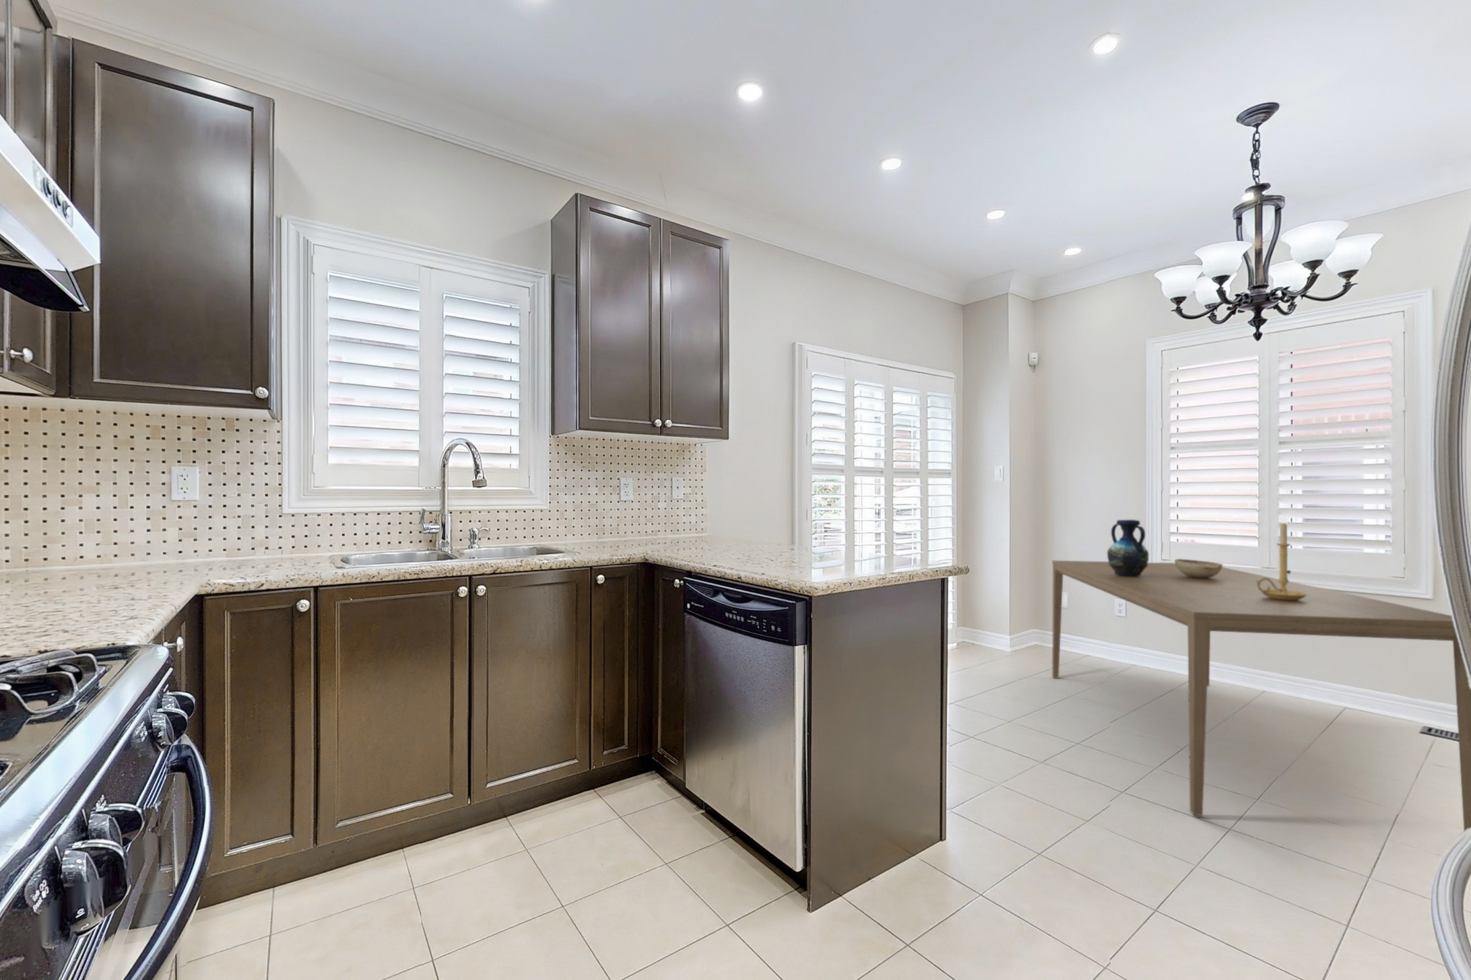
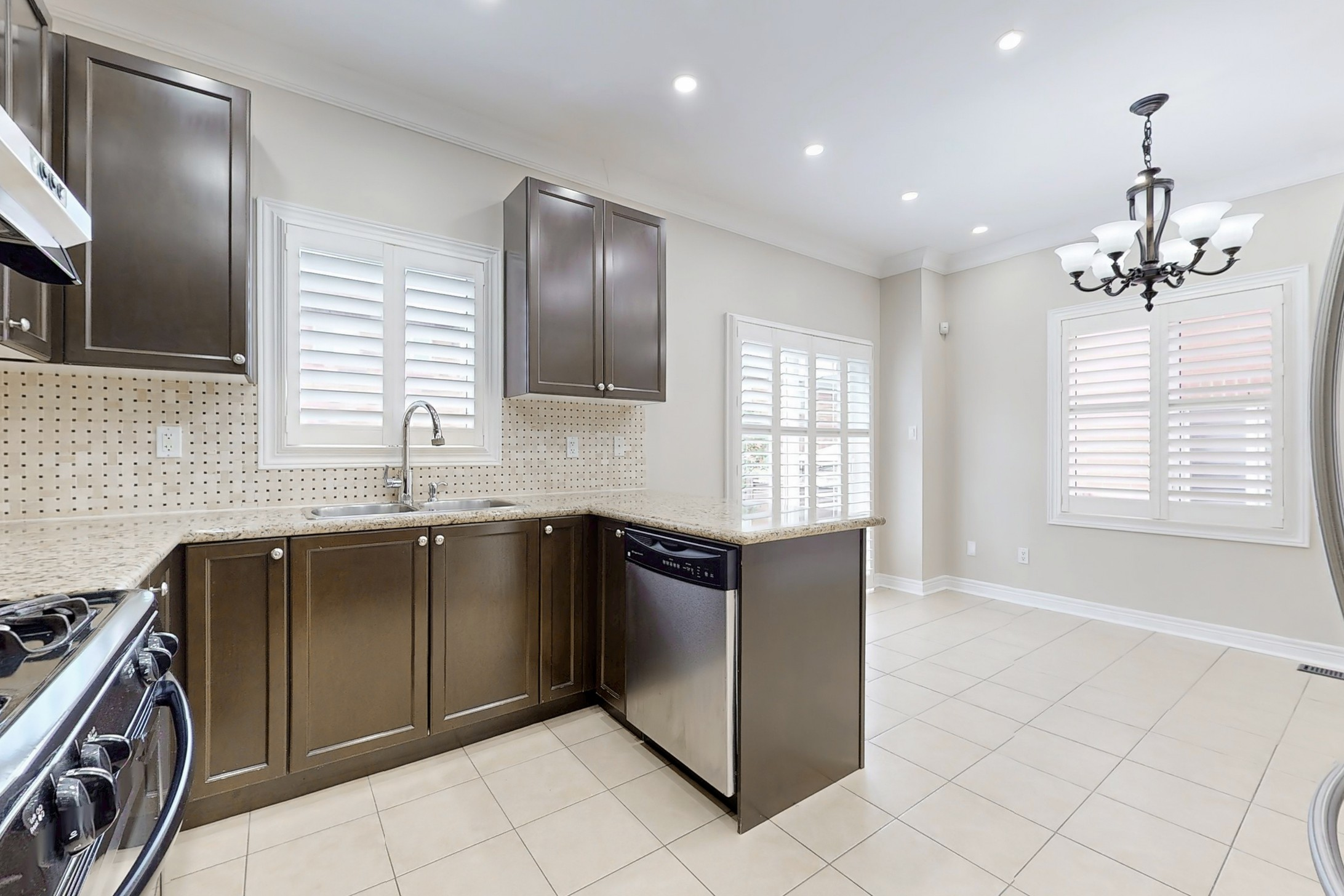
- decorative bowl (1198, 569)
- dining table (1202, 657)
- vase (1127, 547)
- candle holder (1282, 557)
